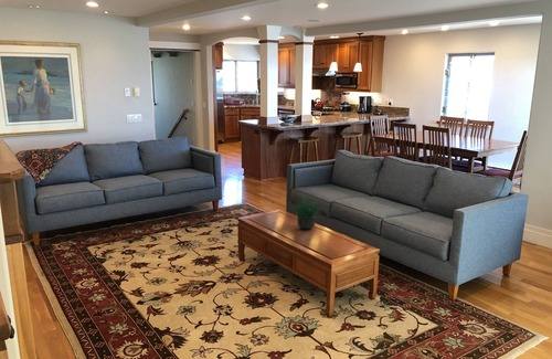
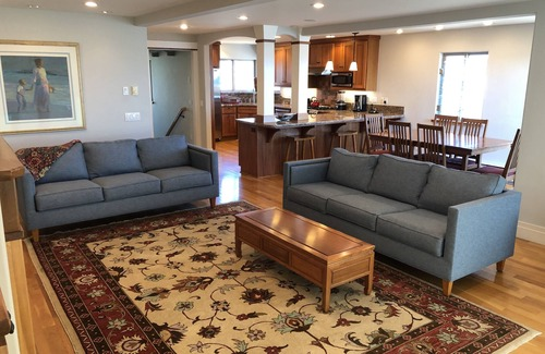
- potted plant (306, 208)
